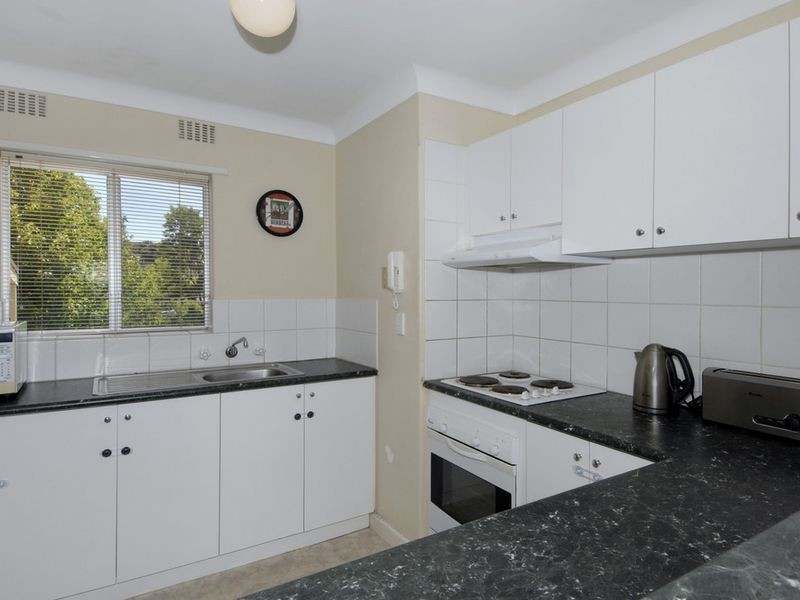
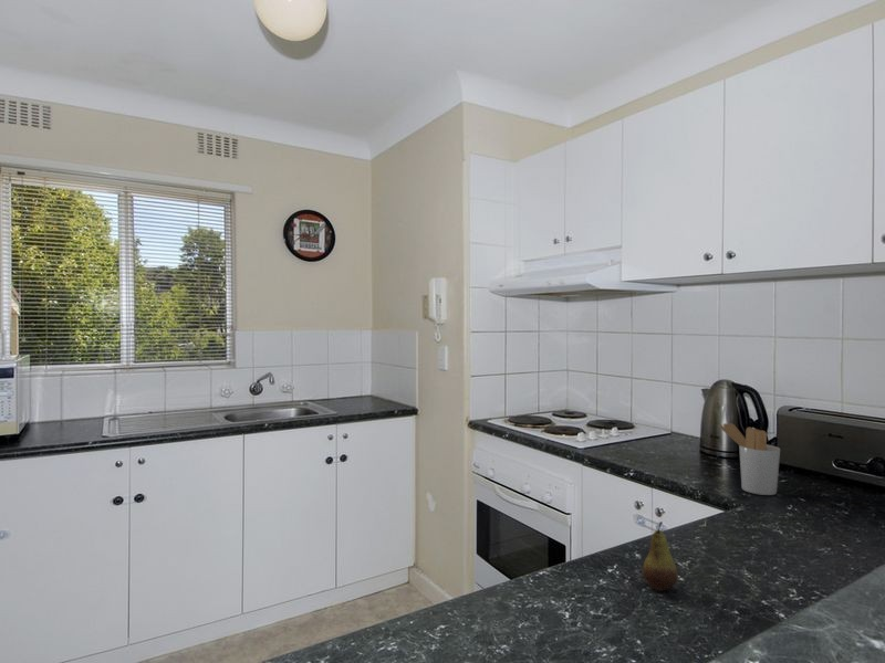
+ fruit (659, 551)
+ utensil holder (748, 455)
